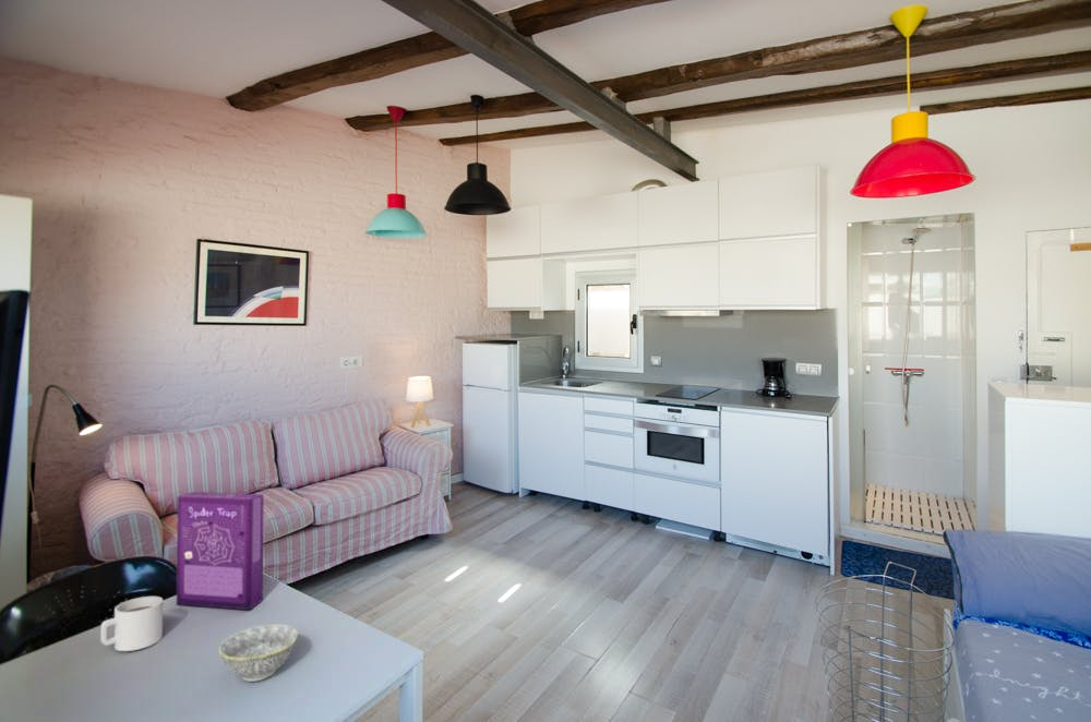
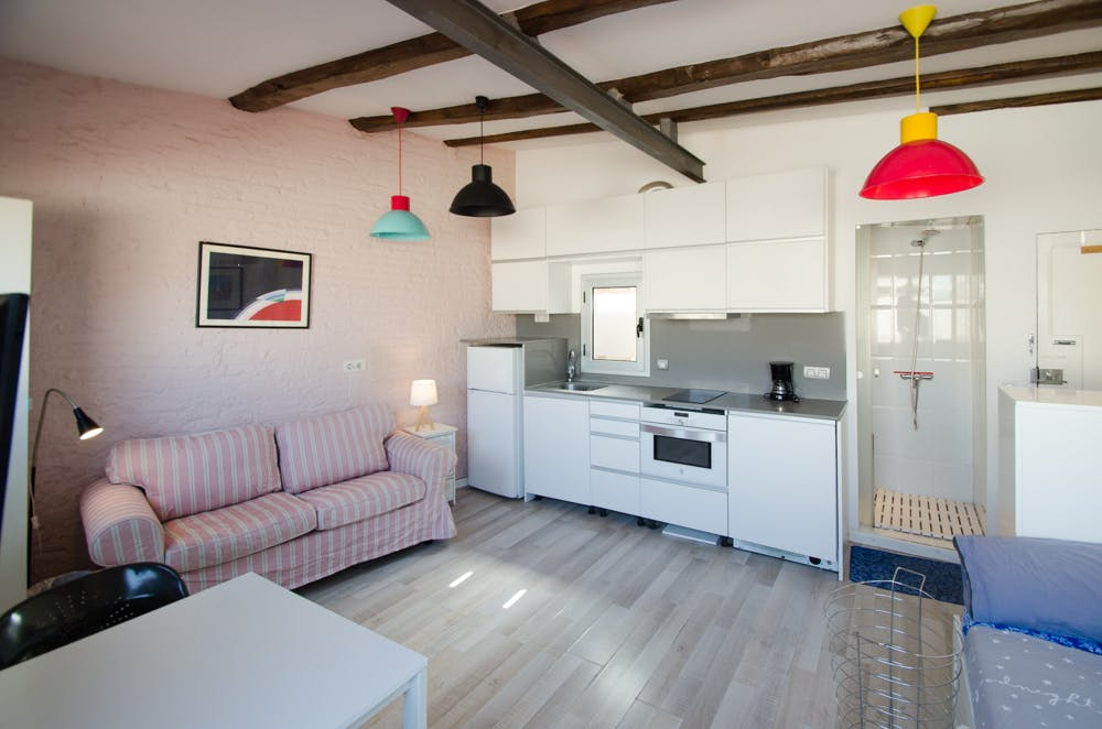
- bowl (259, 657)
- cereal box (220, 549)
- mug (134, 624)
